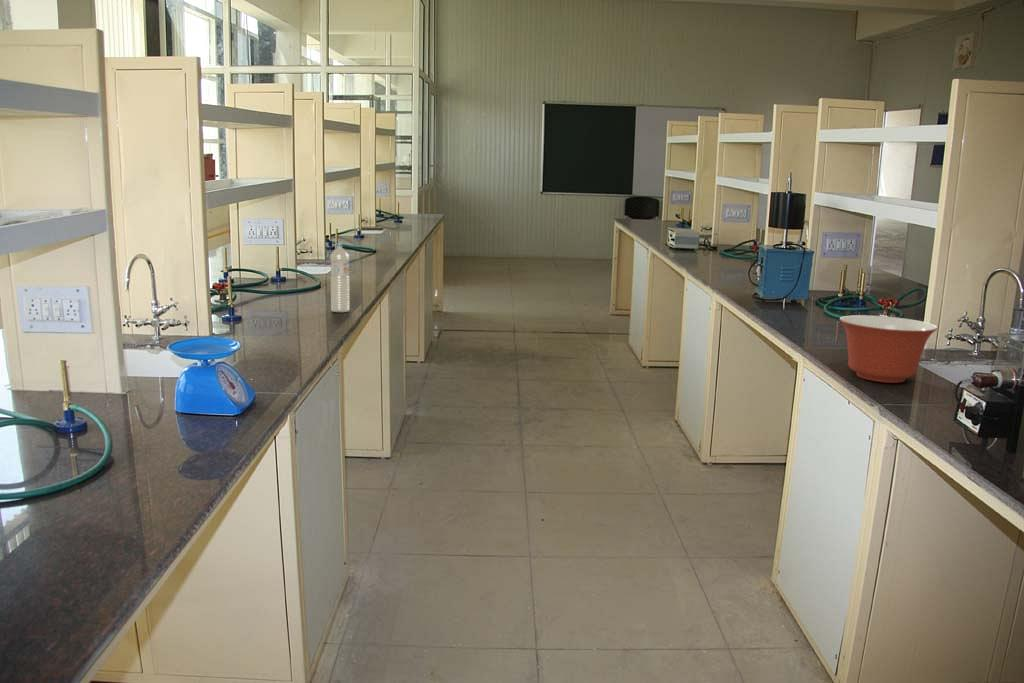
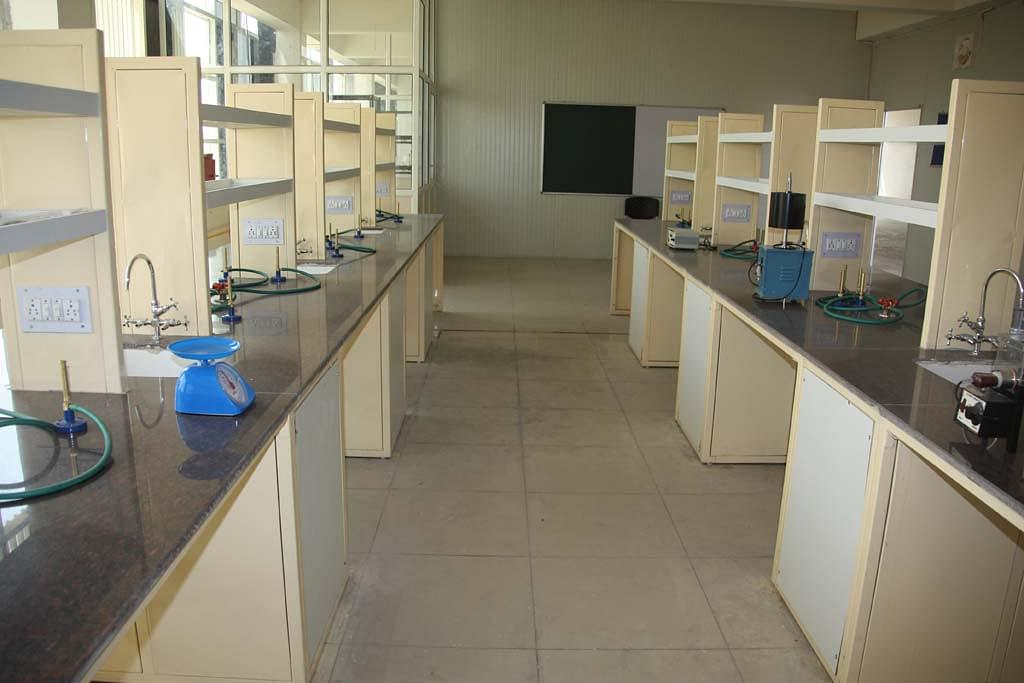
- water bottle (340, 277)
- mixing bowl (883, 350)
